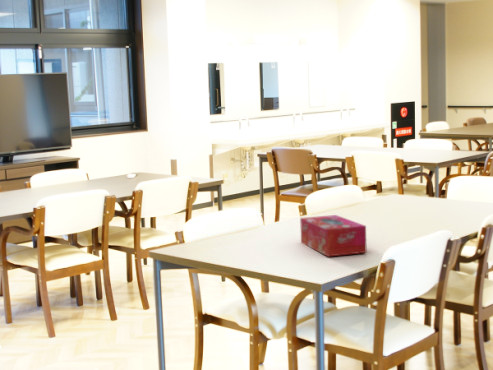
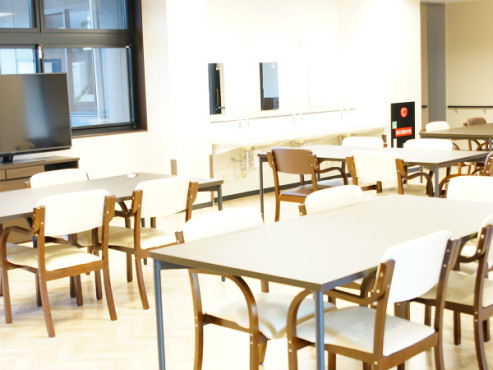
- tissue box (332, 234)
